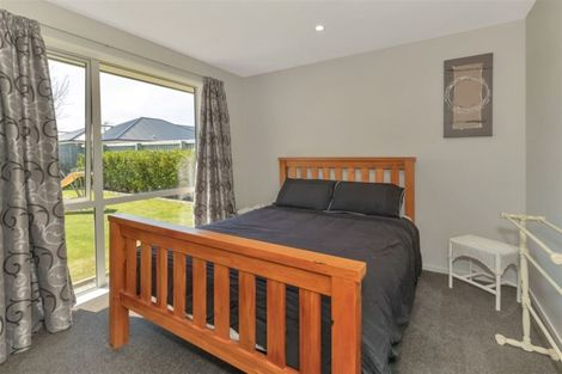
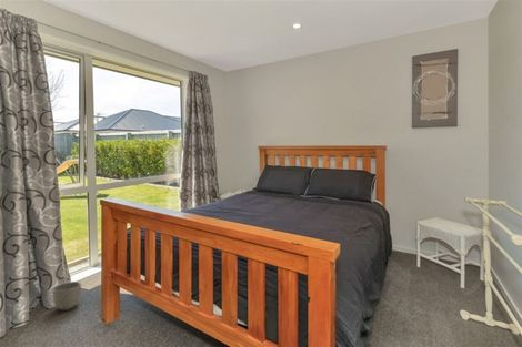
+ planter (67, 296)
